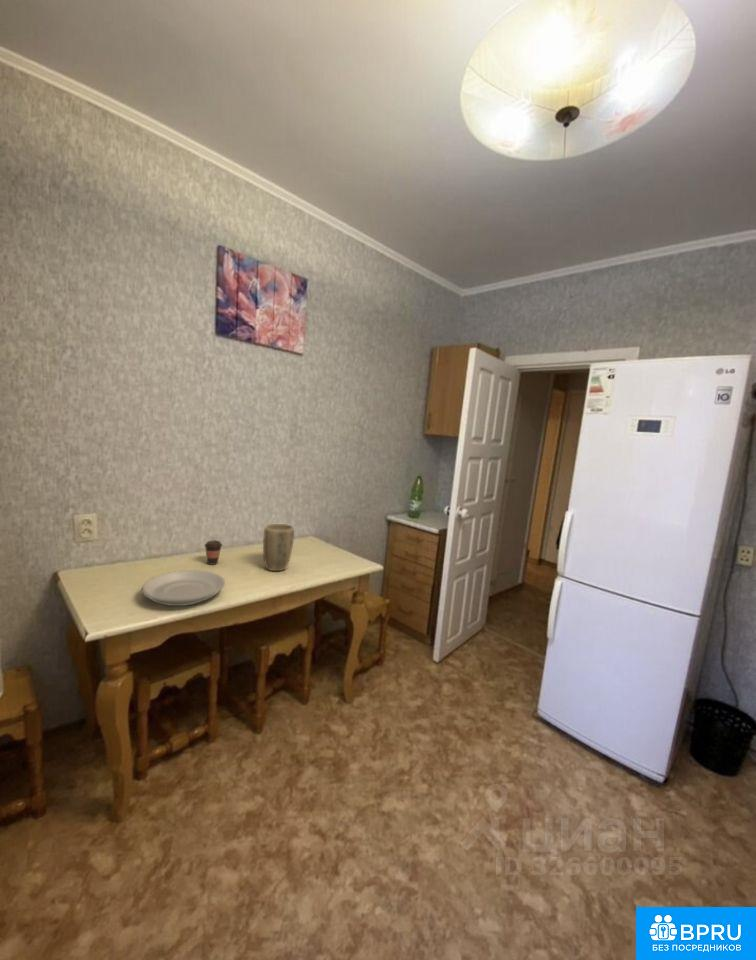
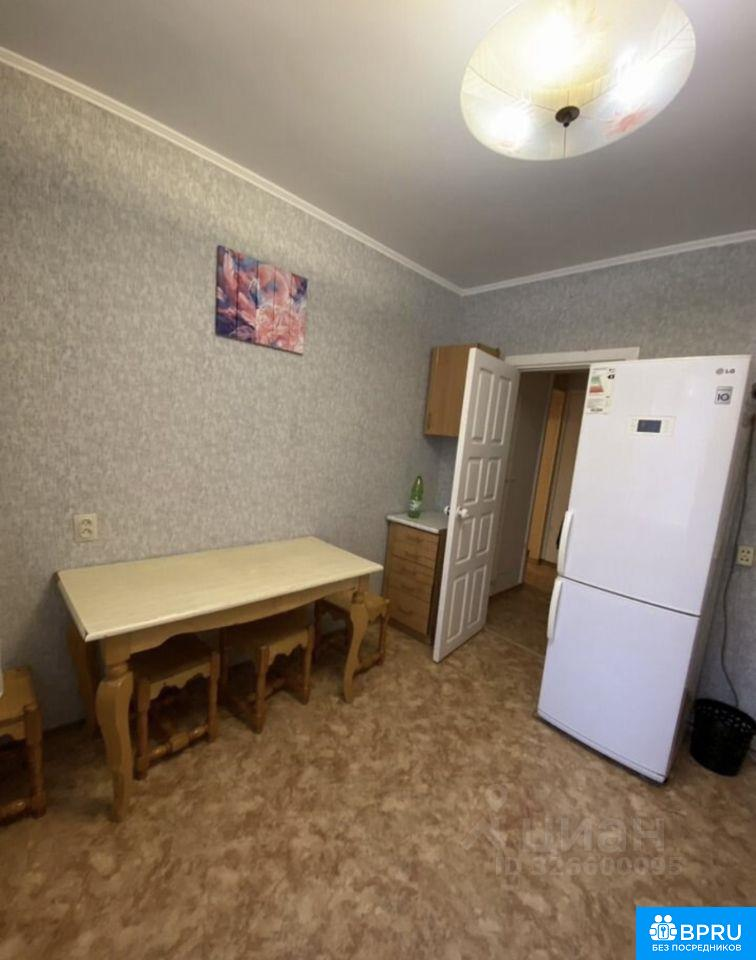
- coffee cup (213, 552)
- plate (184, 589)
- plant pot (278, 547)
